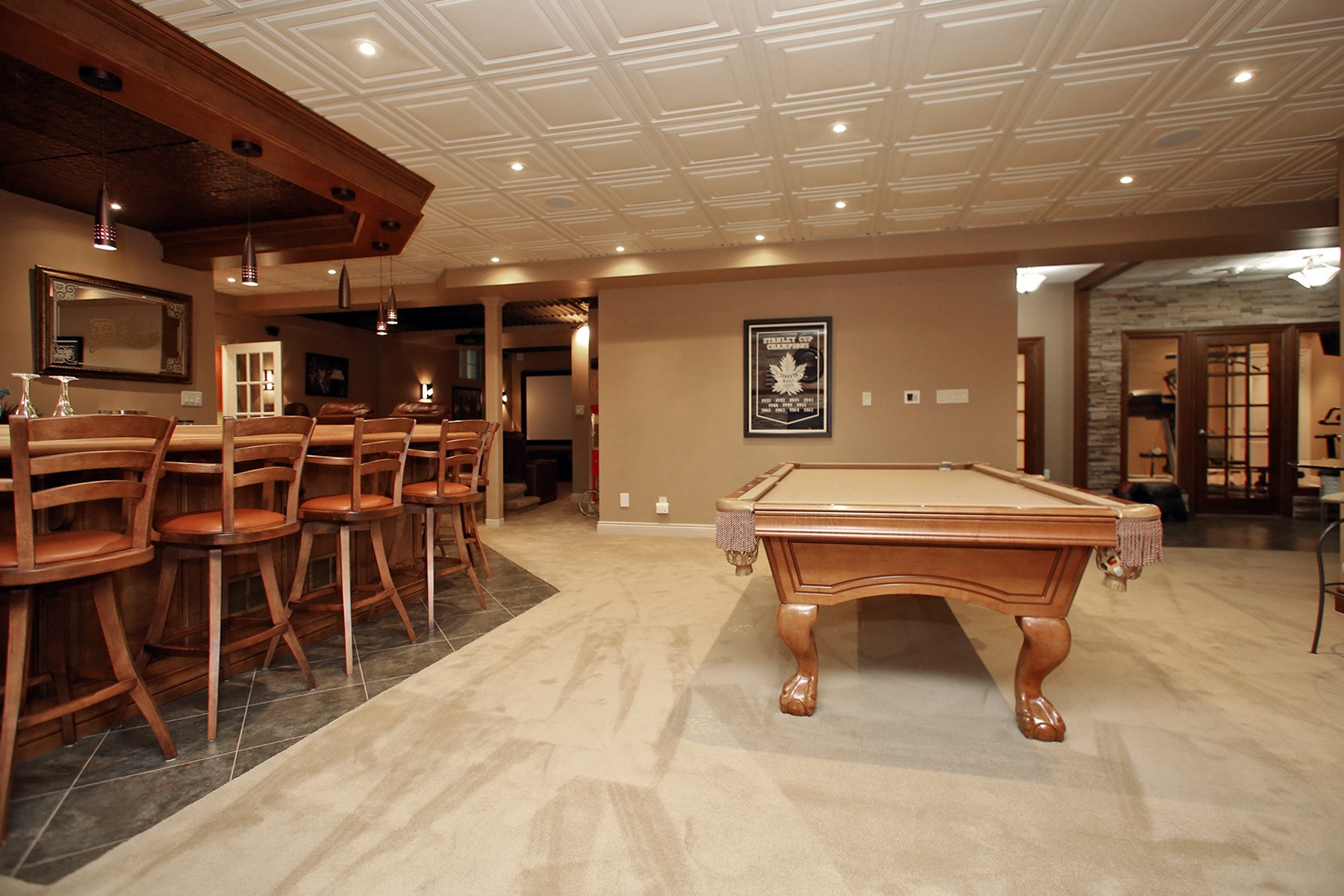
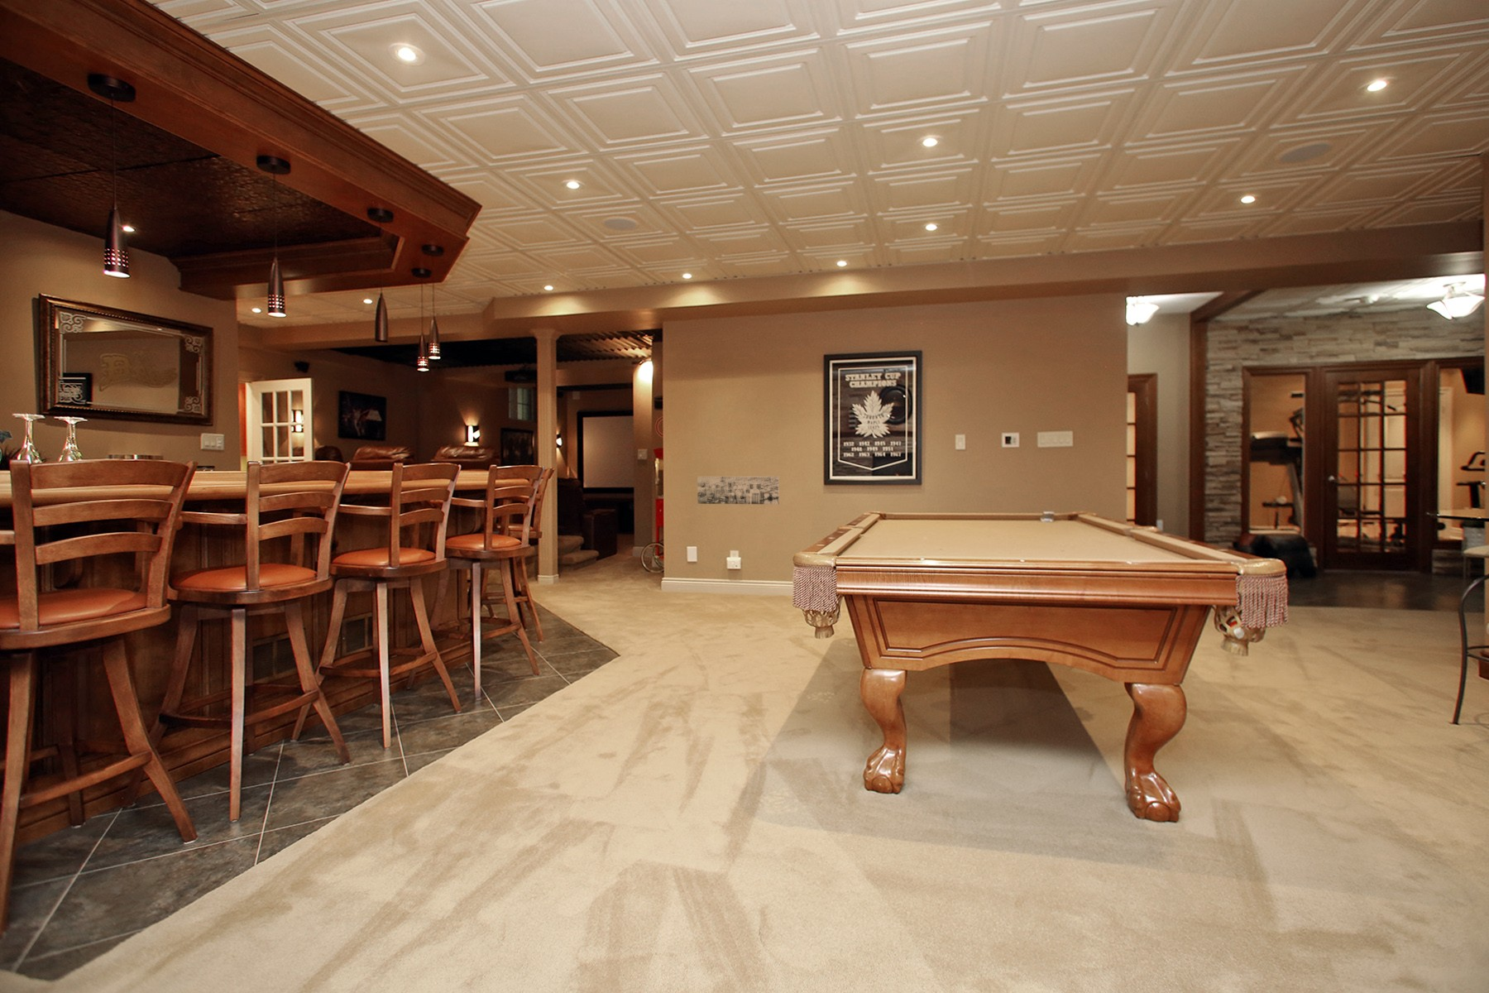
+ wall art (737, 490)
